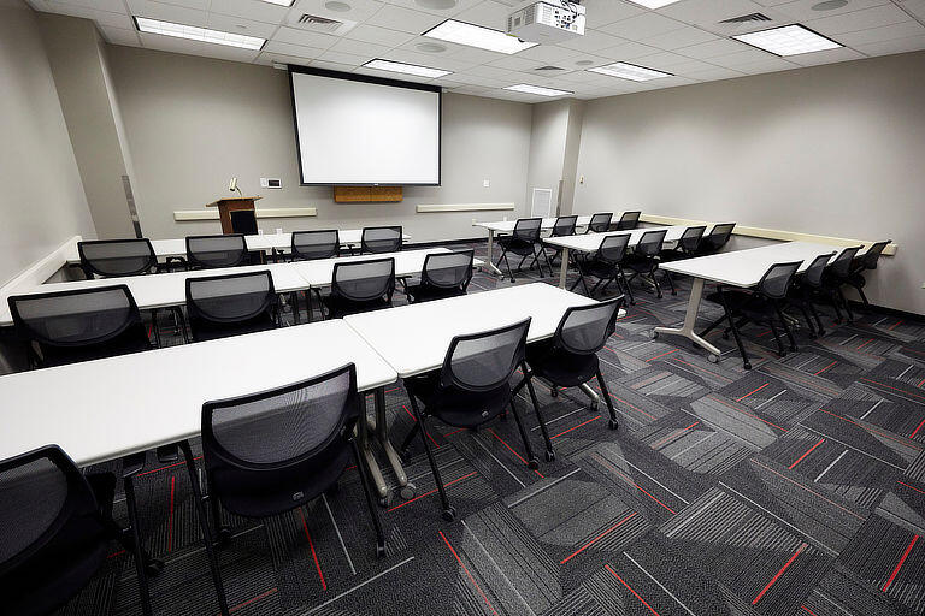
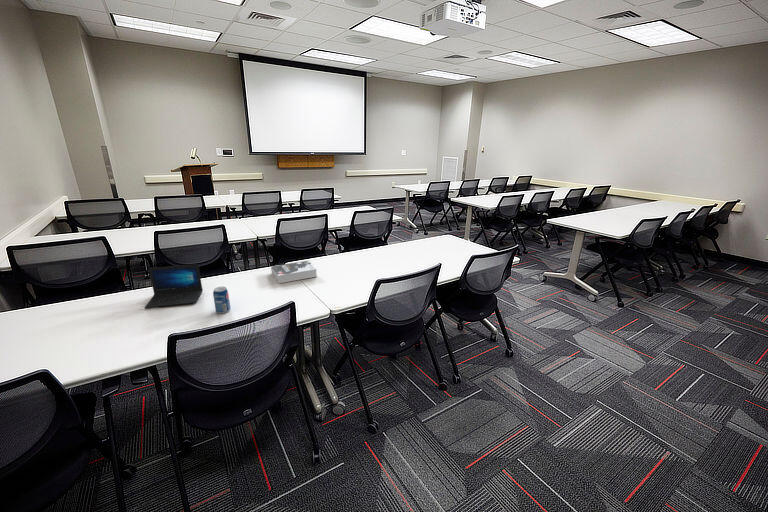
+ beverage can (221, 300)
+ book (294, 271)
+ laptop (172, 285)
